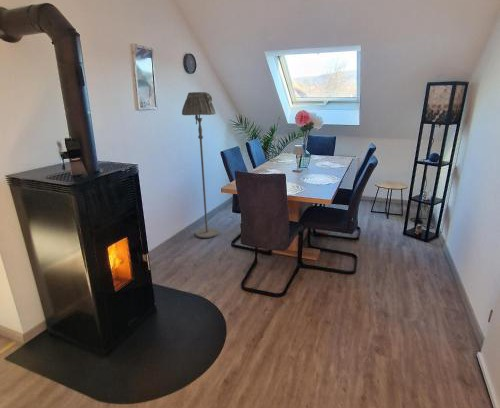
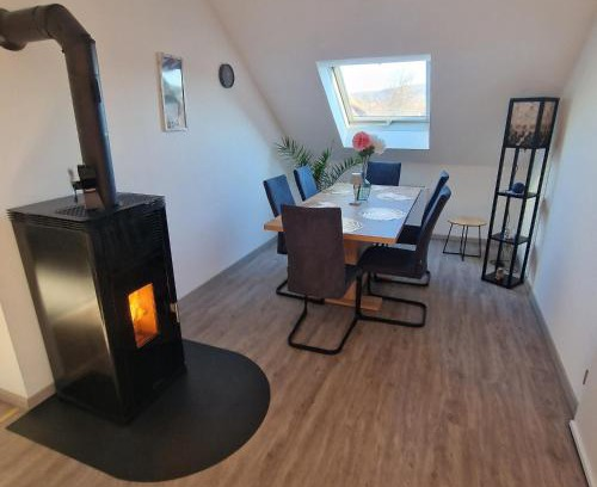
- floor lamp (202, 167)
